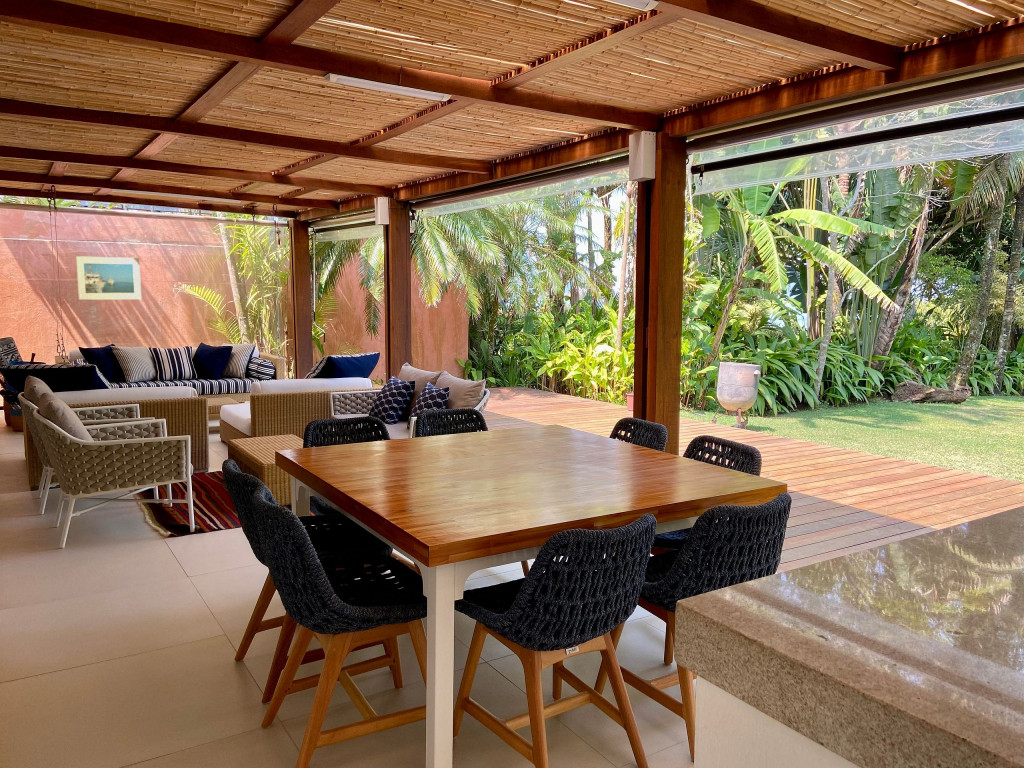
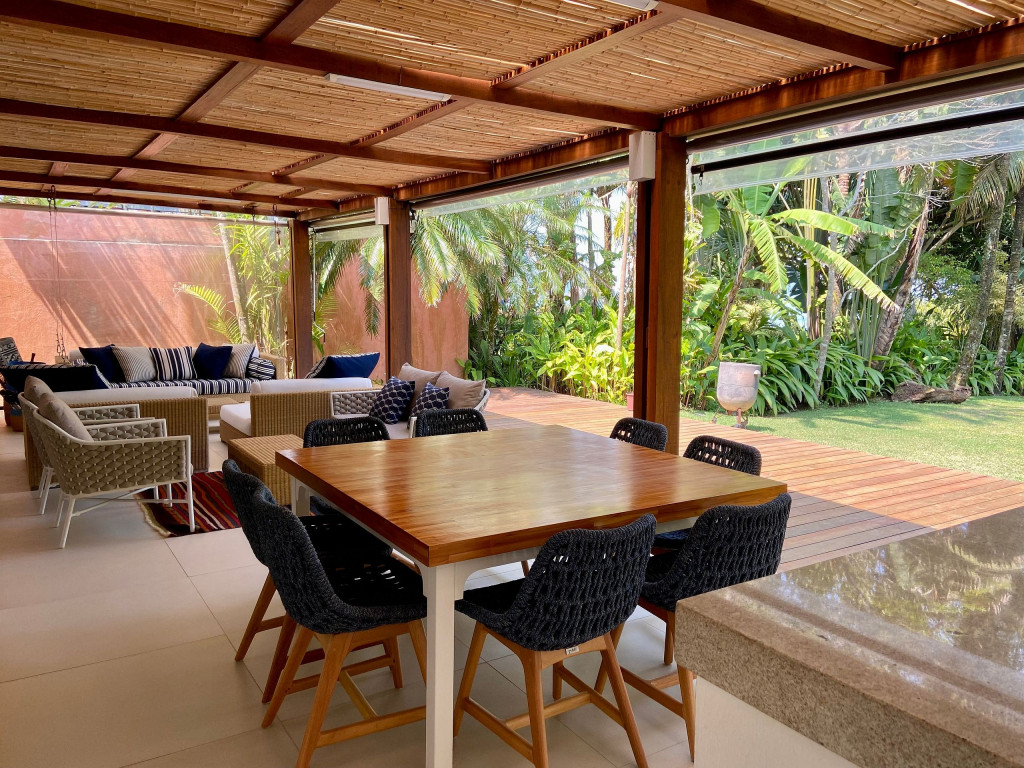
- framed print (109, 278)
